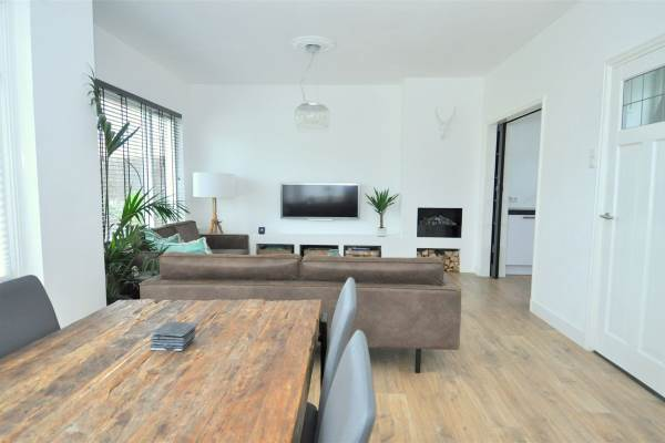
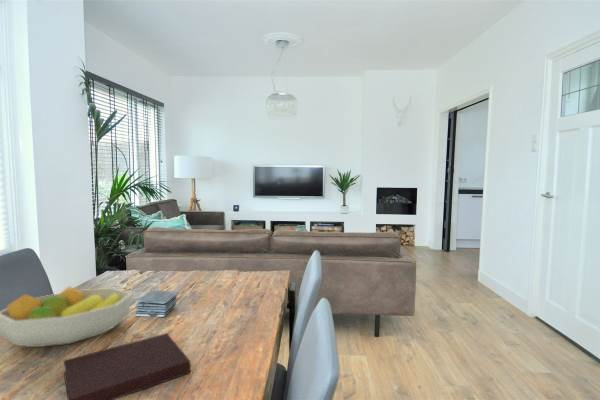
+ notebook (127, 366)
+ fruit bowl (69, 310)
